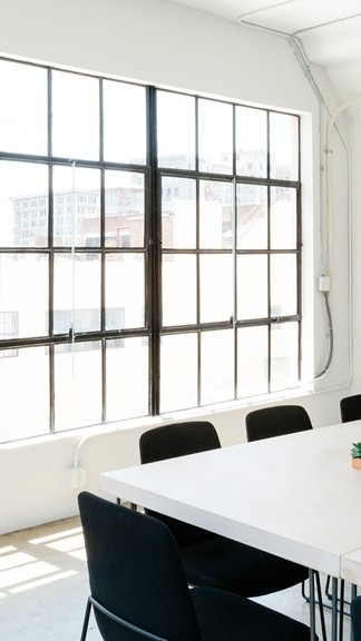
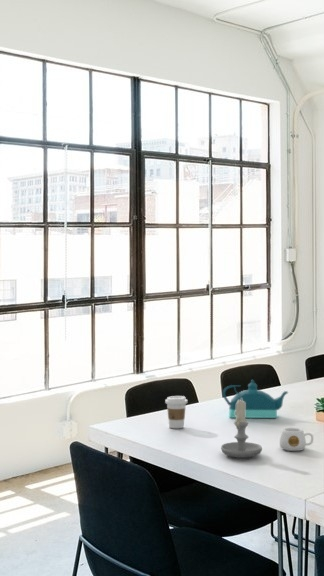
+ mug (296, 439)
+ candle (241, 426)
+ coffee cup (176, 412)
+ teapot (255, 397)
